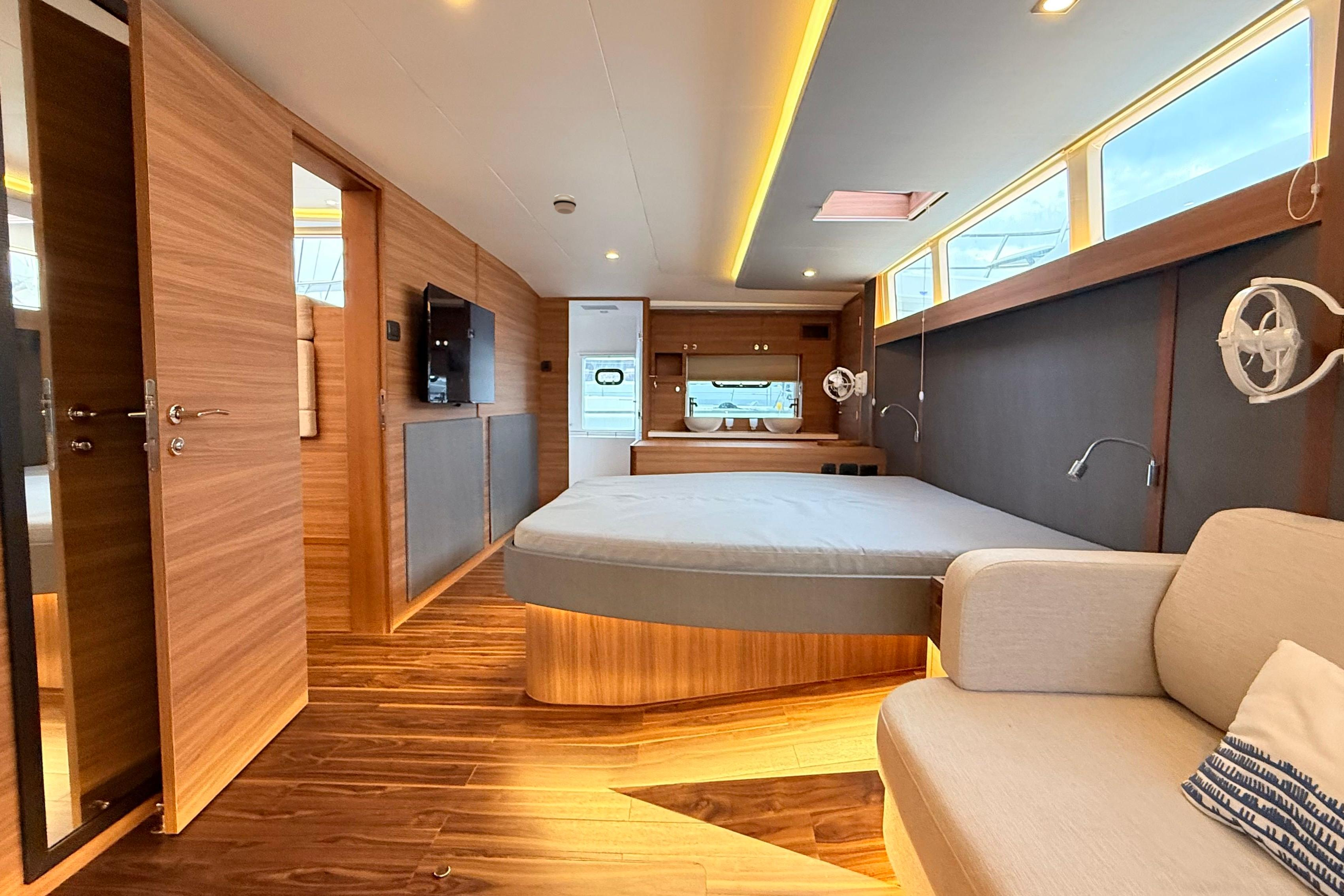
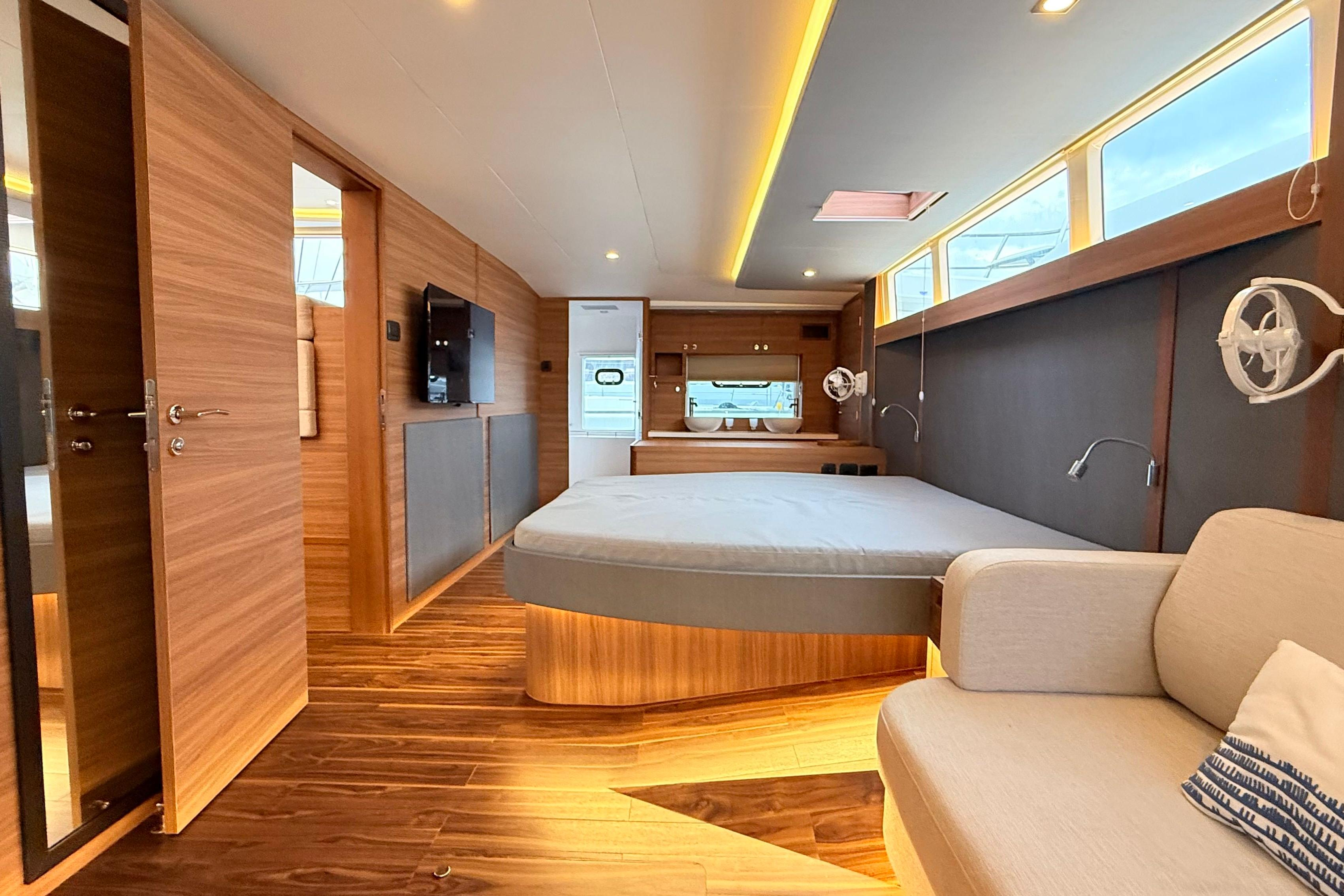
- smoke detector (565, 204)
